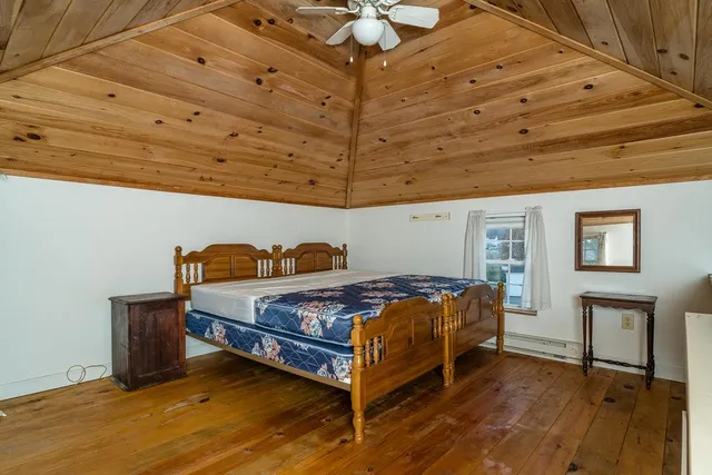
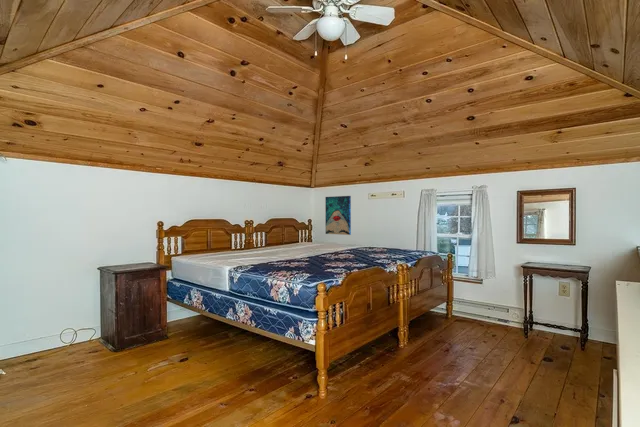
+ wall art (337, 215)
